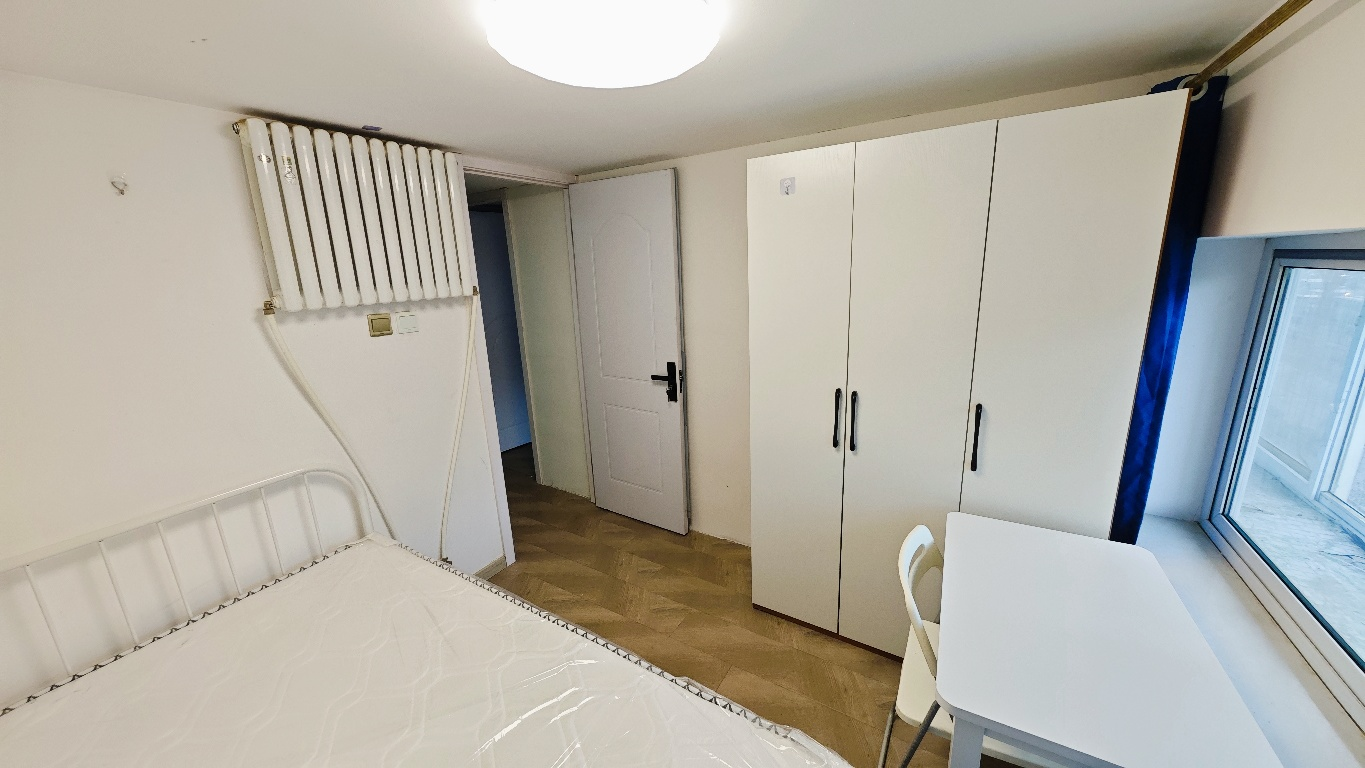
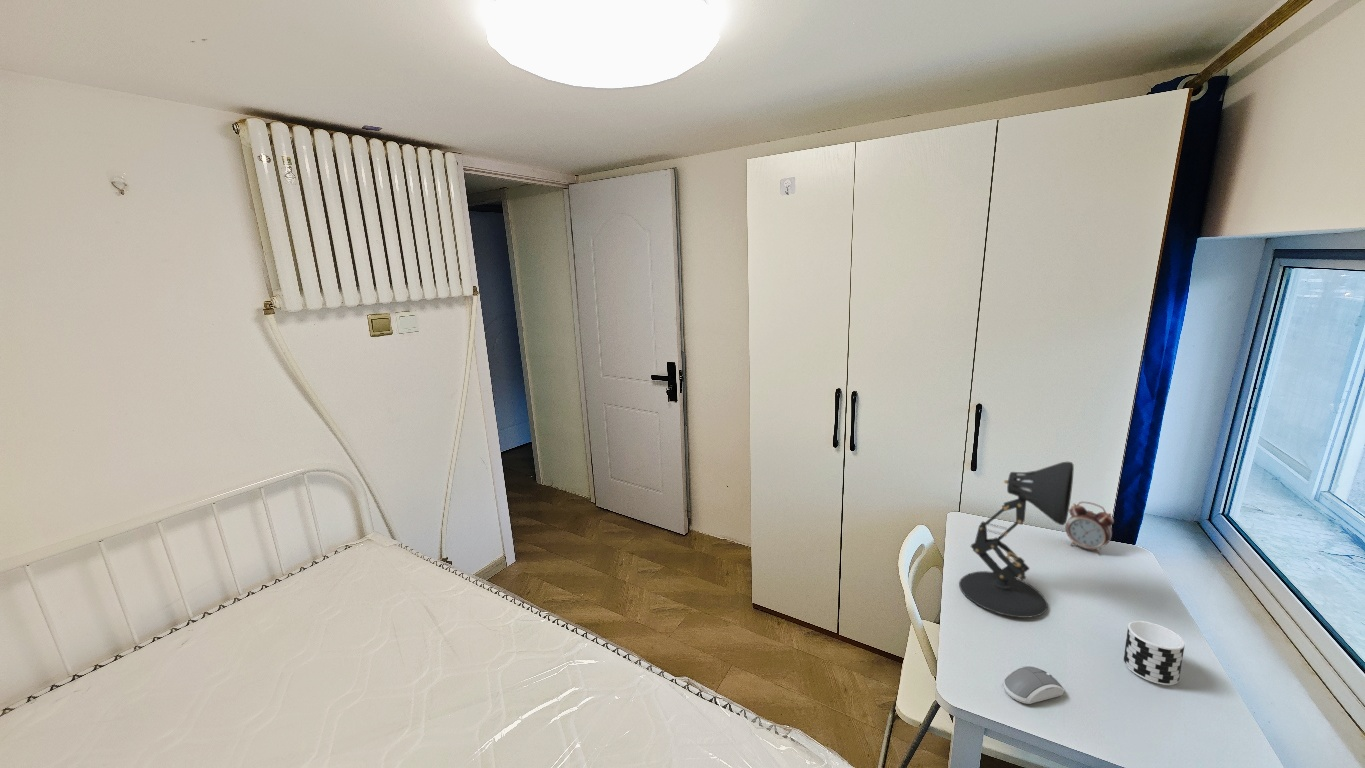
+ alarm clock (1089, 525)
+ cup (1150, 647)
+ desk lamp (1011, 526)
+ computer mouse (1032, 681)
